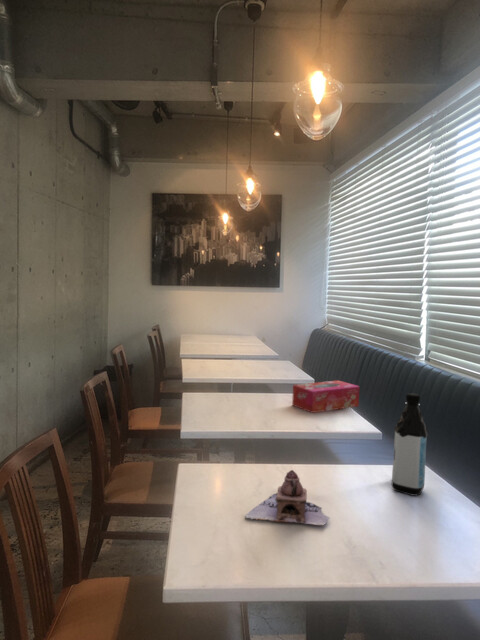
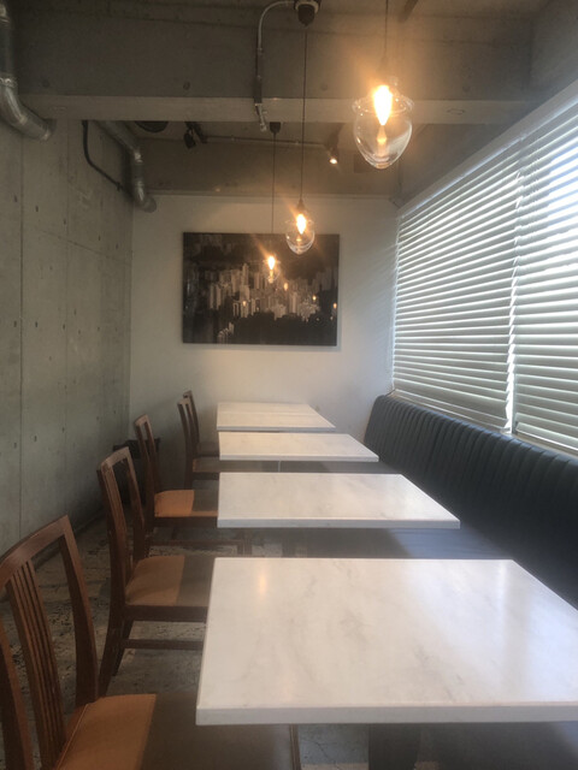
- water bottle (410, 442)
- teapot (292, 492)
- tissue box (325, 395)
